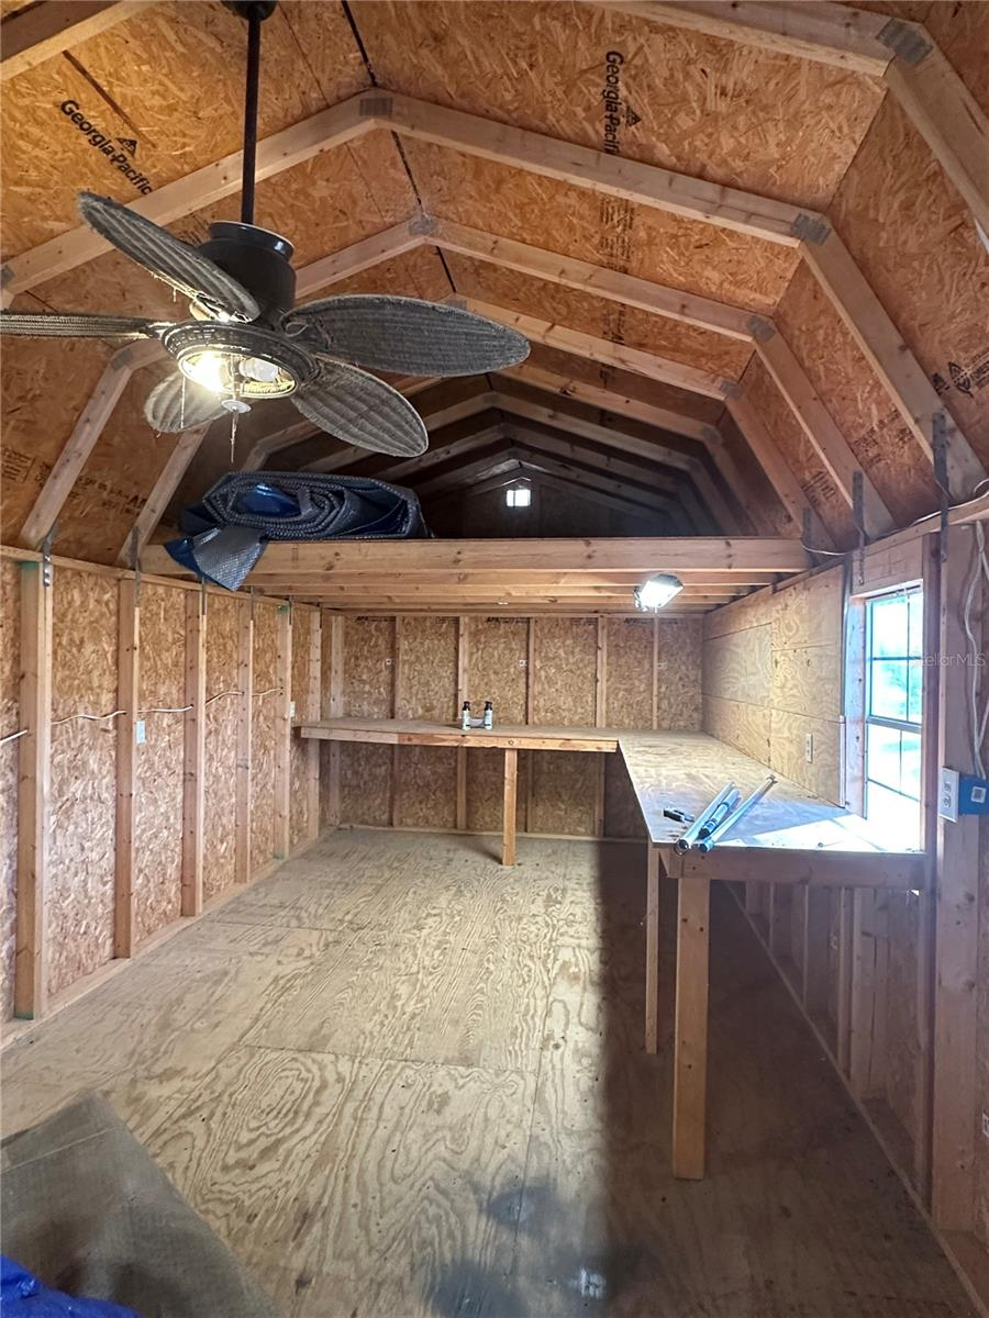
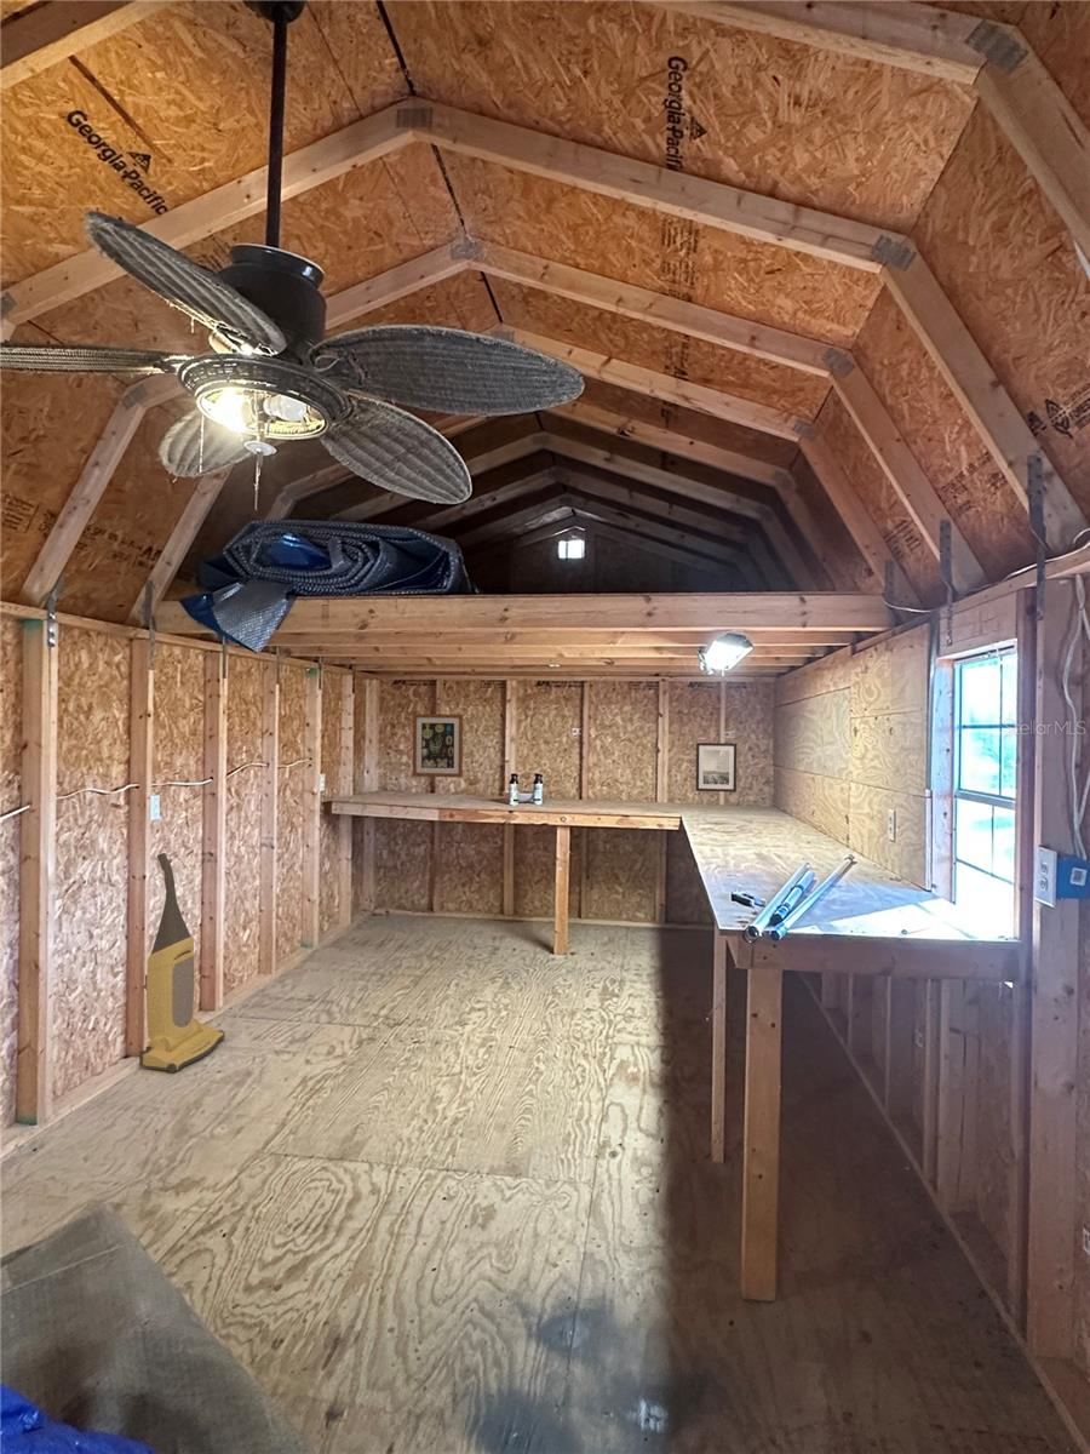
+ vacuum cleaner (179, 954)
+ wall art (437, 745)
+ wall art (716, 767)
